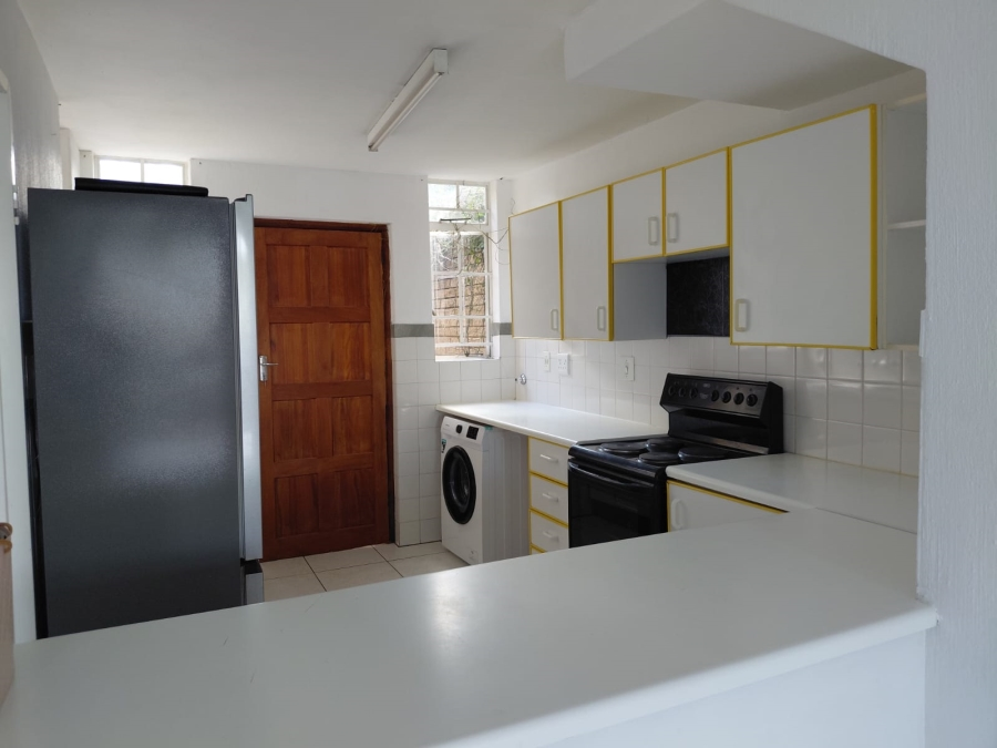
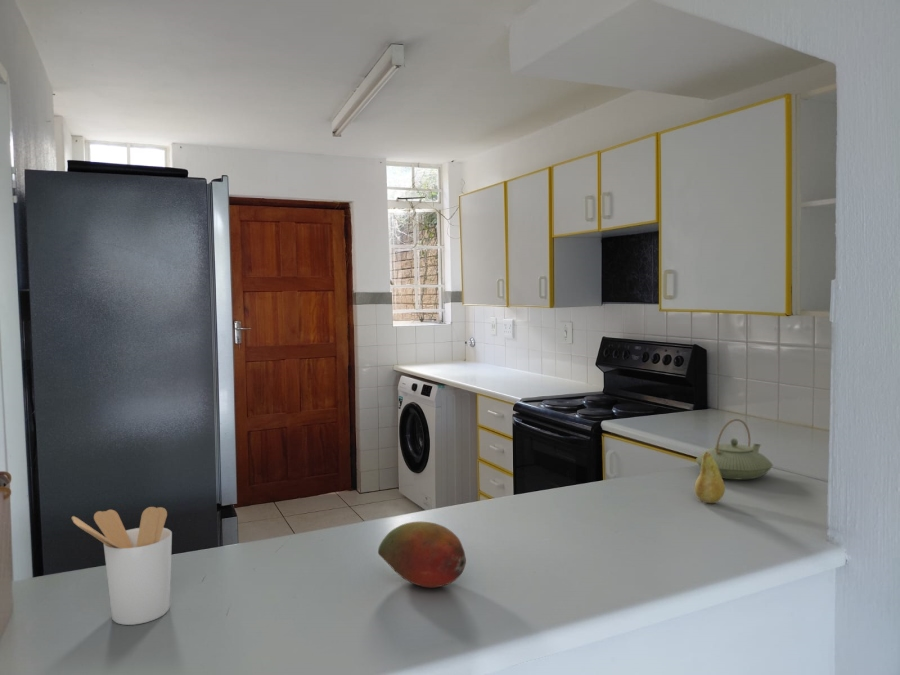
+ fruit (709, 476)
+ utensil holder (123, 561)
+ fruit (422, 552)
+ teapot (736, 446)
